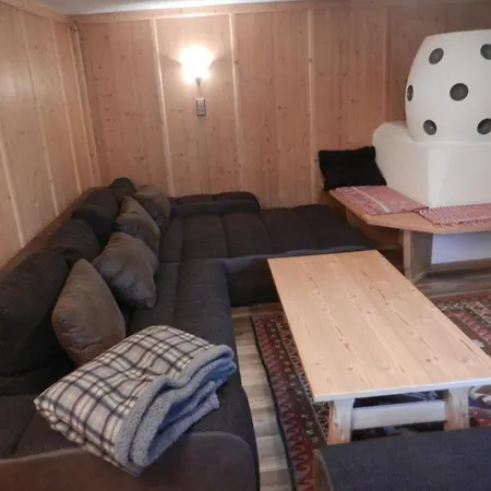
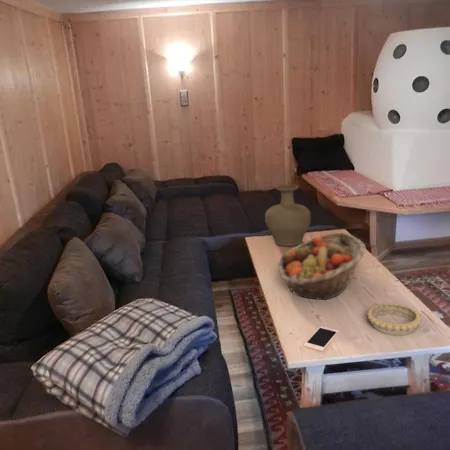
+ vase (287, 215)
+ fruit basket (320, 263)
+ cell phone (321, 338)
+ decorative bowl (393, 315)
